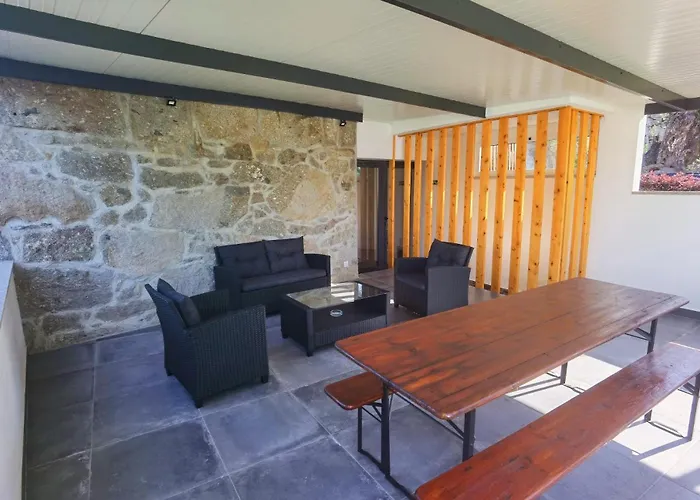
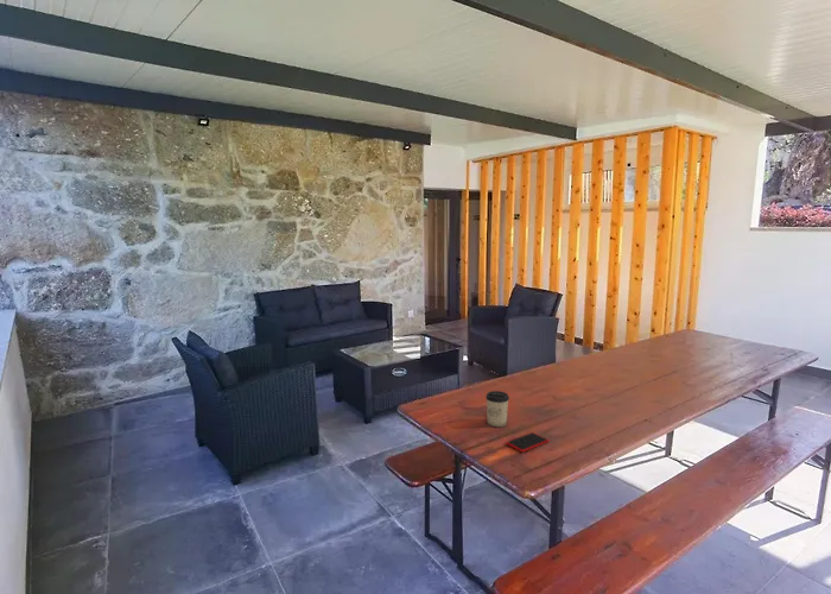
+ smartphone (527, 441)
+ cup (496, 409)
